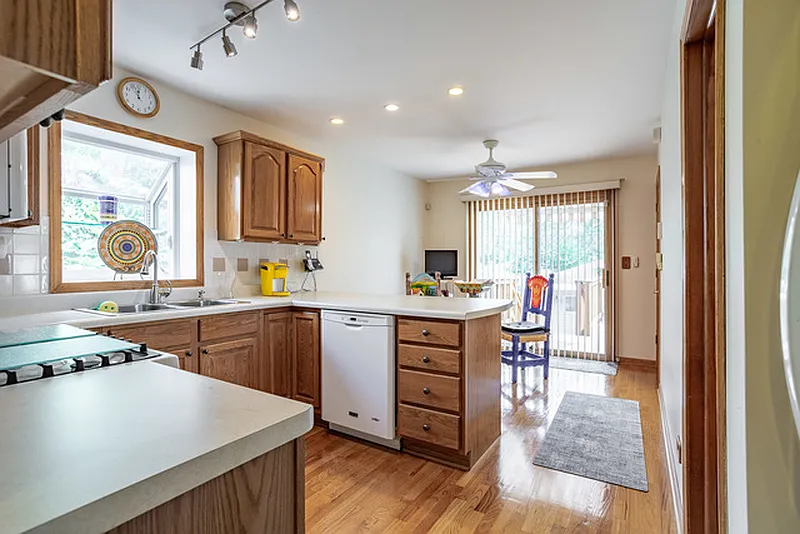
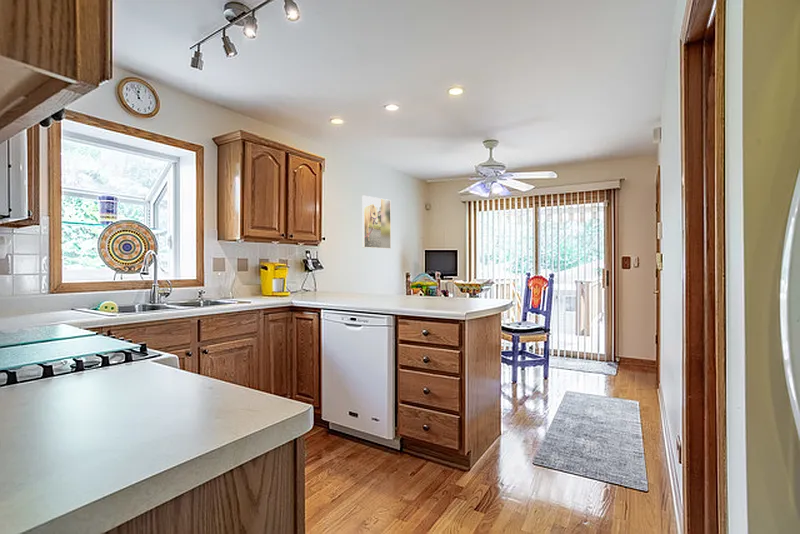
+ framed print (376, 223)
